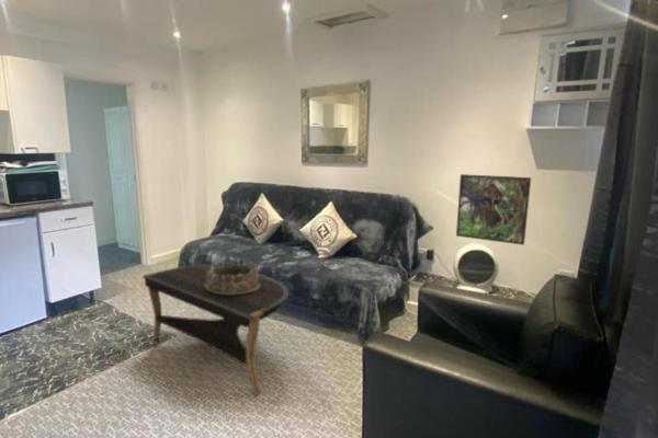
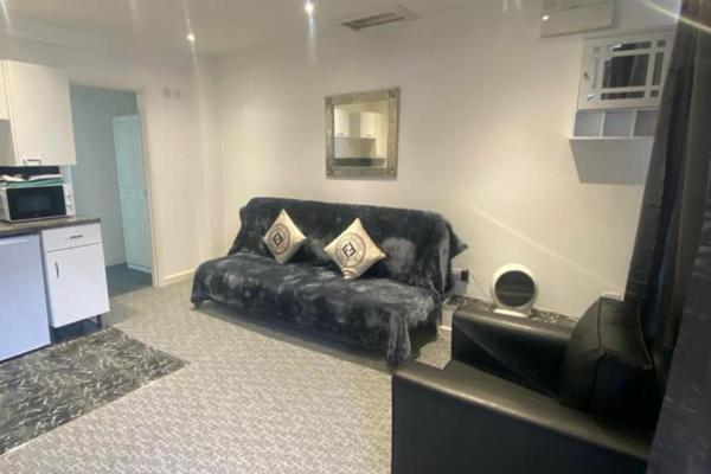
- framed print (491, 208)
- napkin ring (231, 277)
- coffee table (226, 315)
